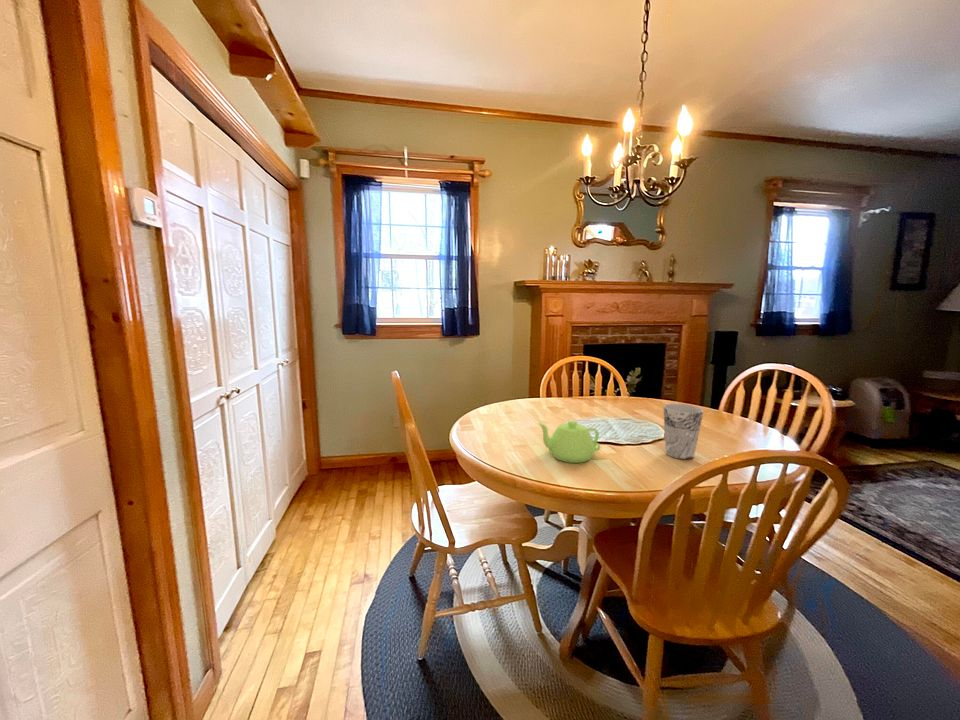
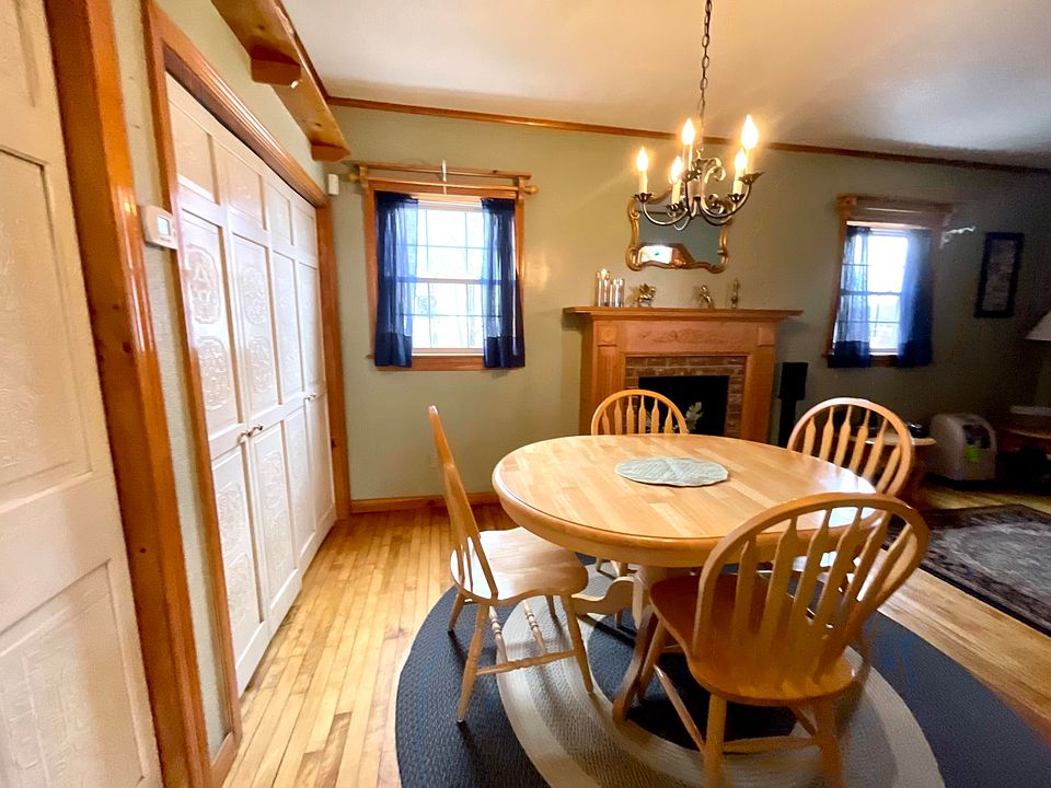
- teapot (569, 438)
- cup (681, 431)
